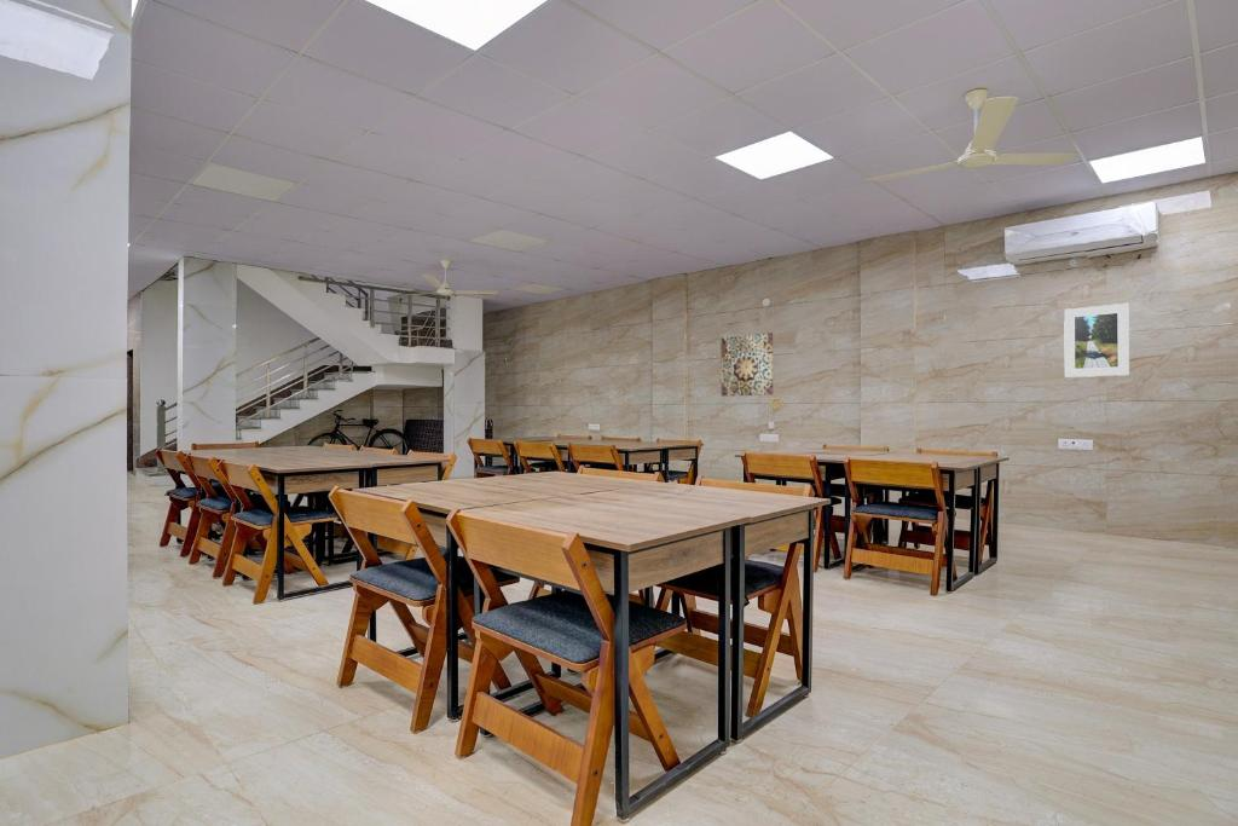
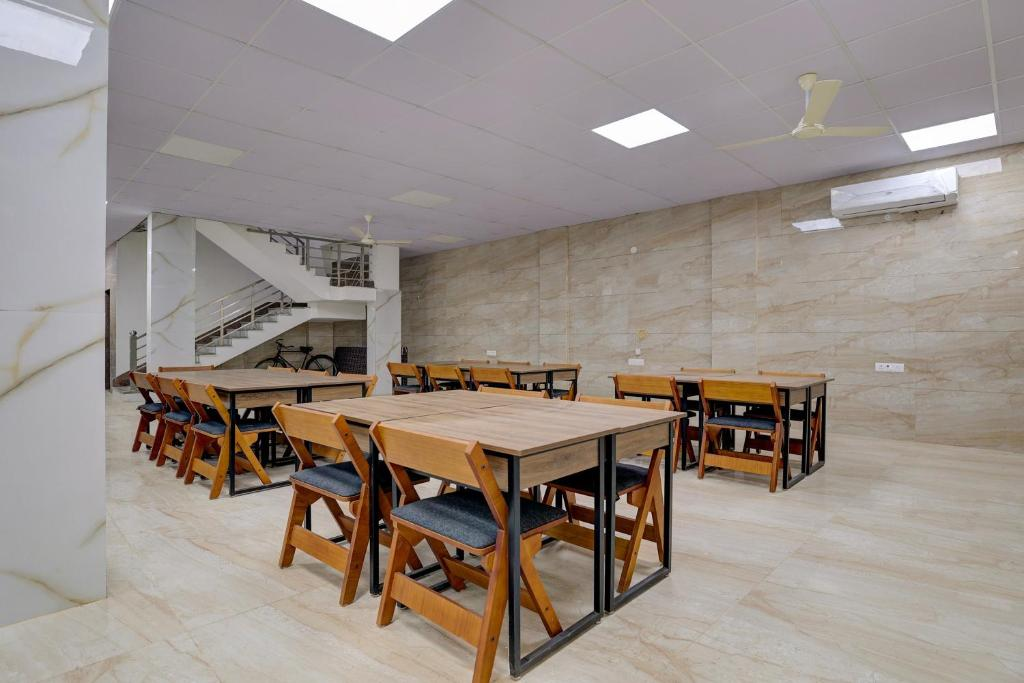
- wall art (746, 365)
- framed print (1095, 341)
